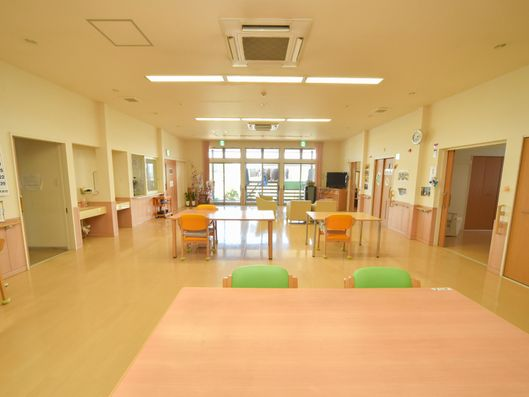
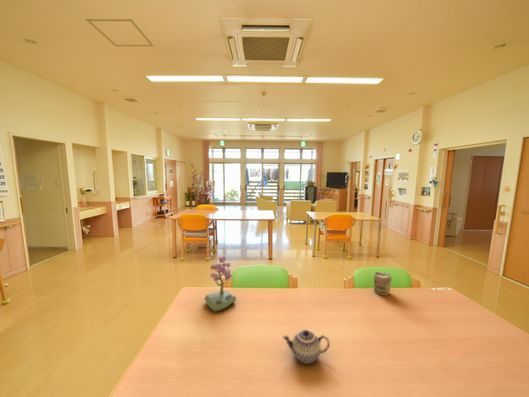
+ flowering plant (220, 280)
+ jar (382, 283)
+ teapot (305, 343)
